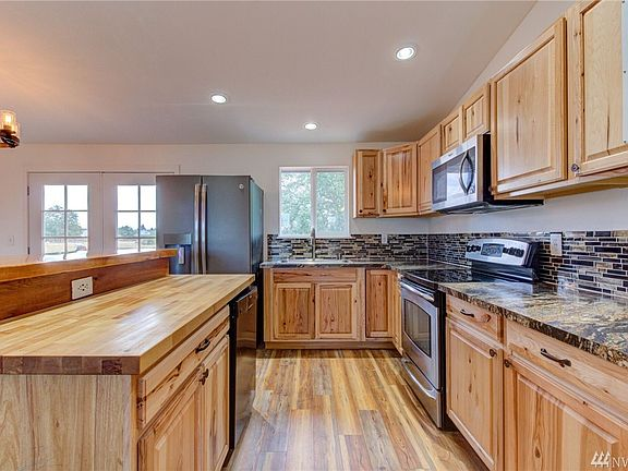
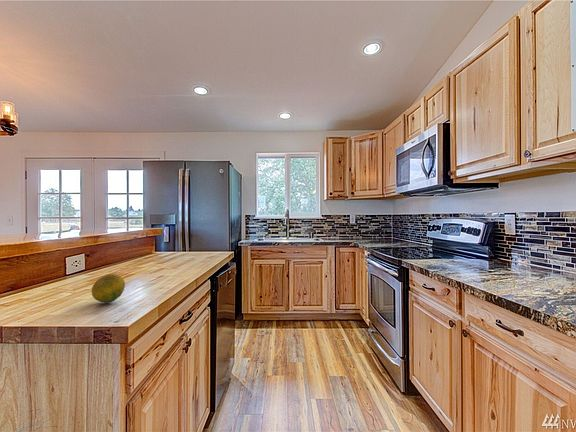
+ fruit (108, 288)
